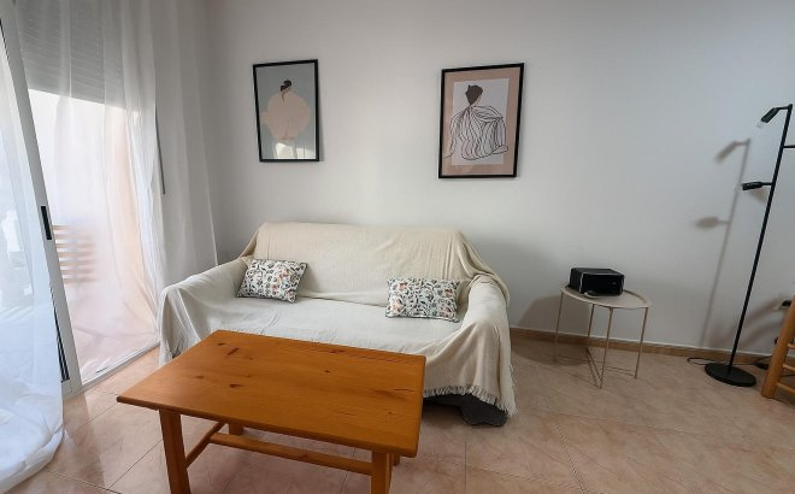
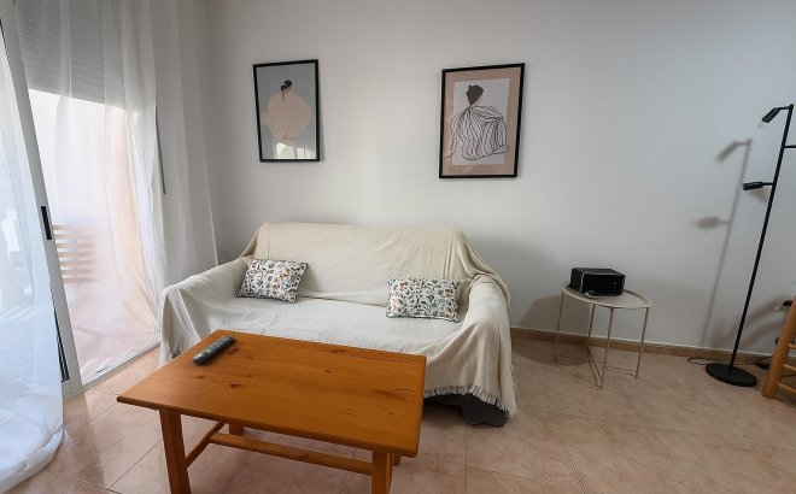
+ remote control (215, 347)
